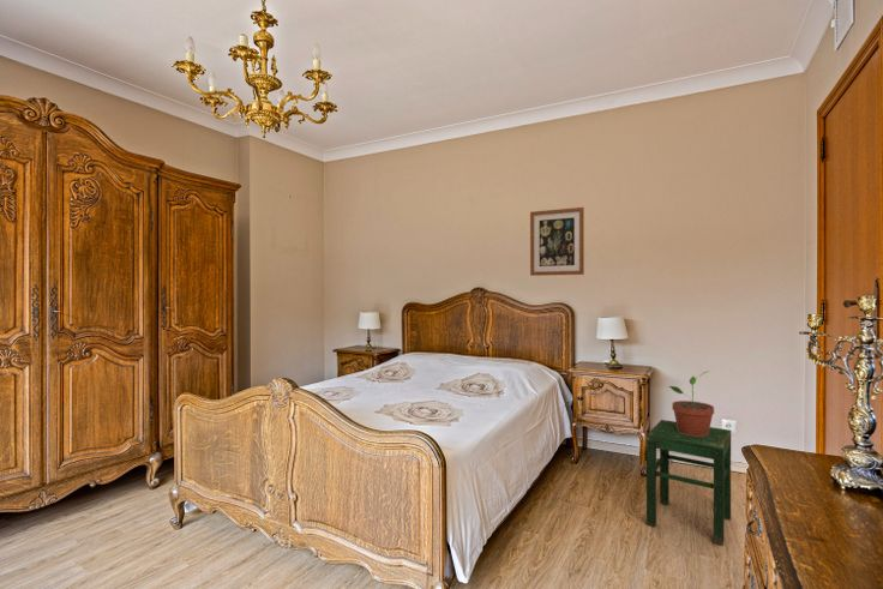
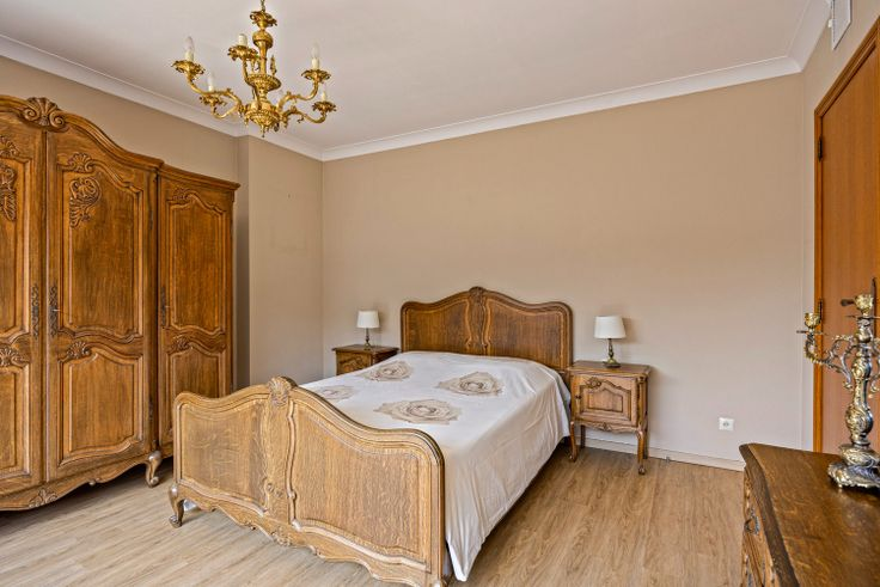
- wall art (555, 242)
- stool (689, 479)
- potted plant (692, 401)
